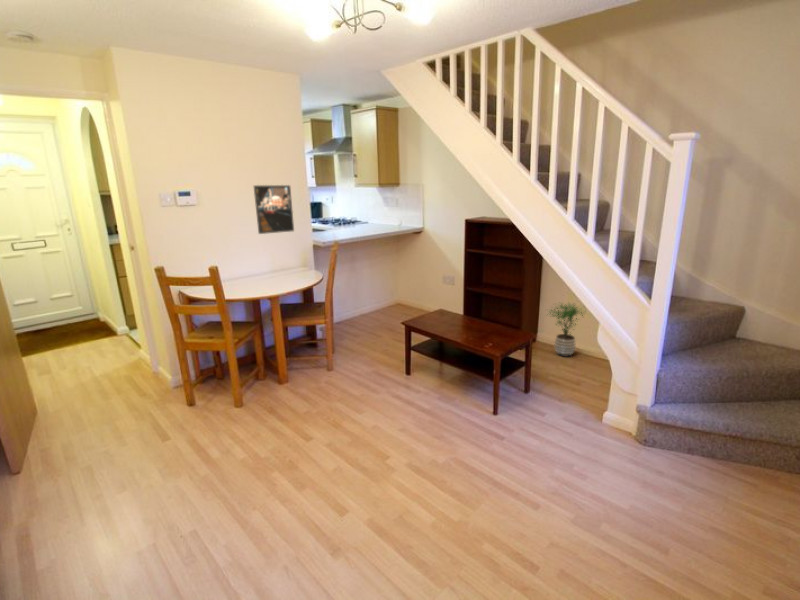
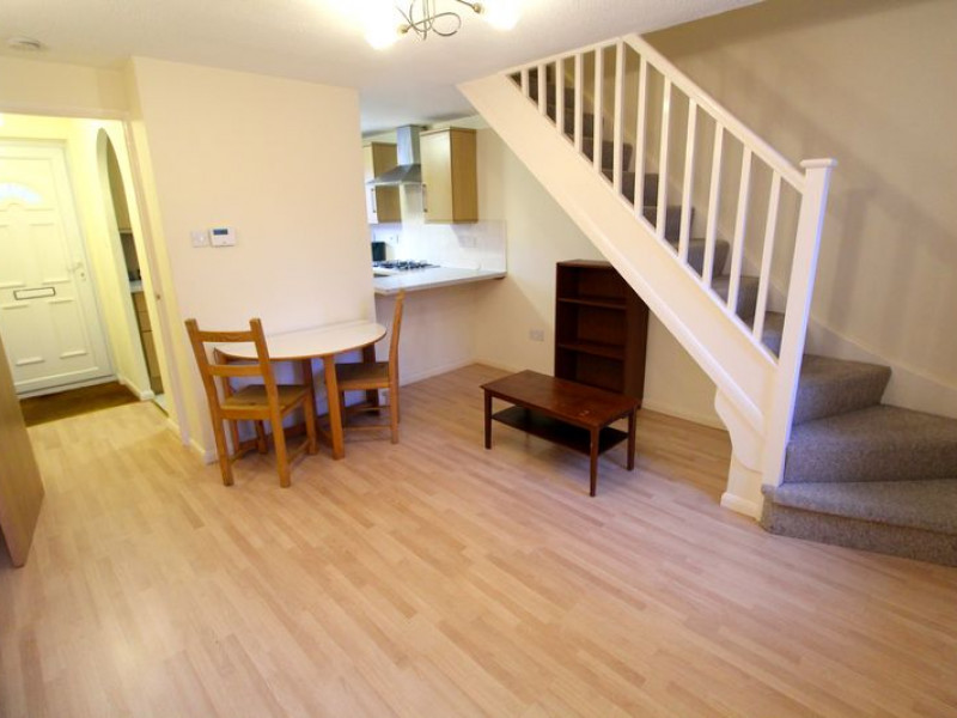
- potted plant (565, 328)
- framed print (274, 209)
